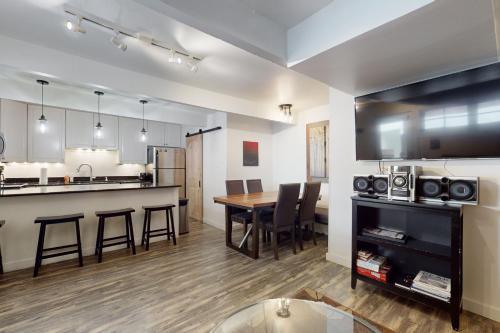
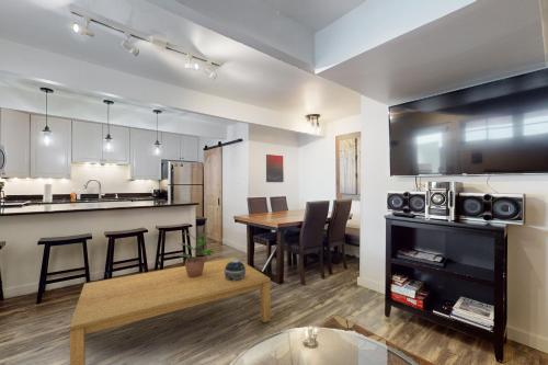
+ decorative sphere (235, 269)
+ potted plant (195, 252)
+ coffee table (179, 301)
